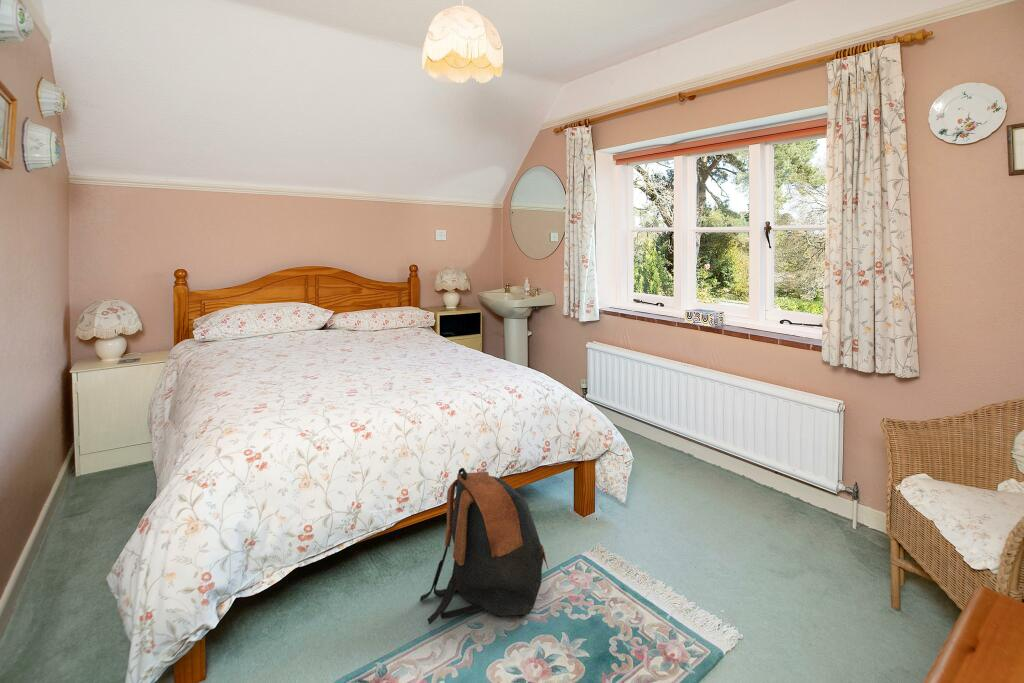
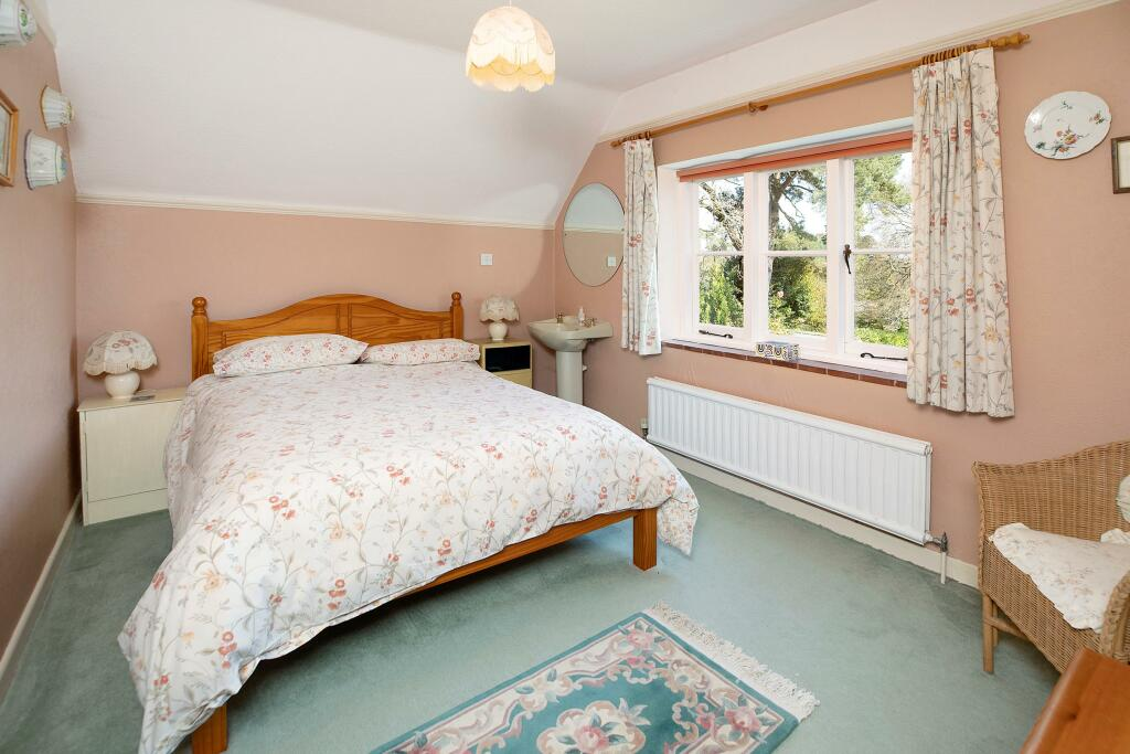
- backpack (485, 532)
